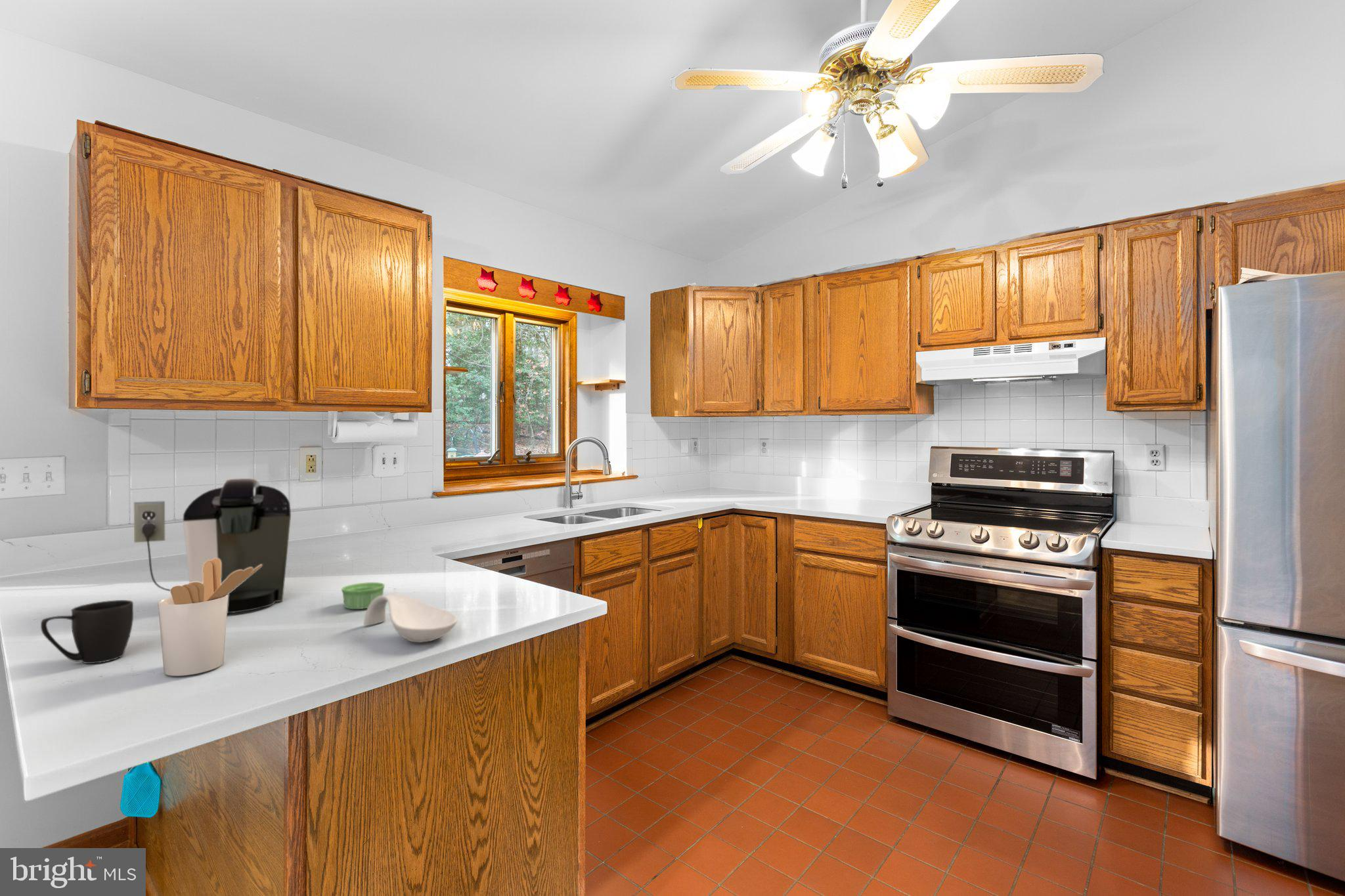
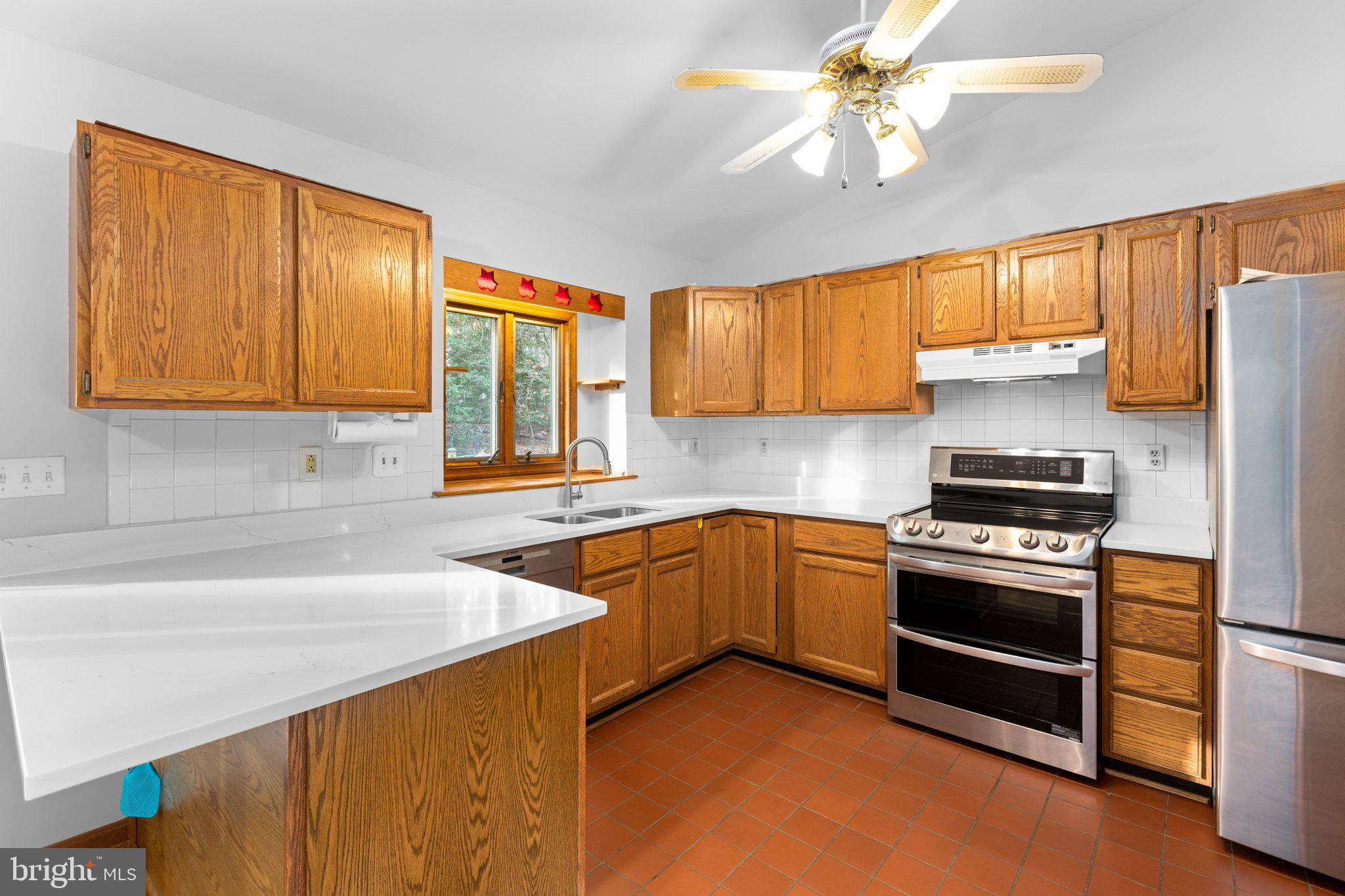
- coffee maker (210, 542)
- utensil holder (211, 614)
- ramekin (363, 595)
- mug (89, 634)
- spoon rest (407, 616)
